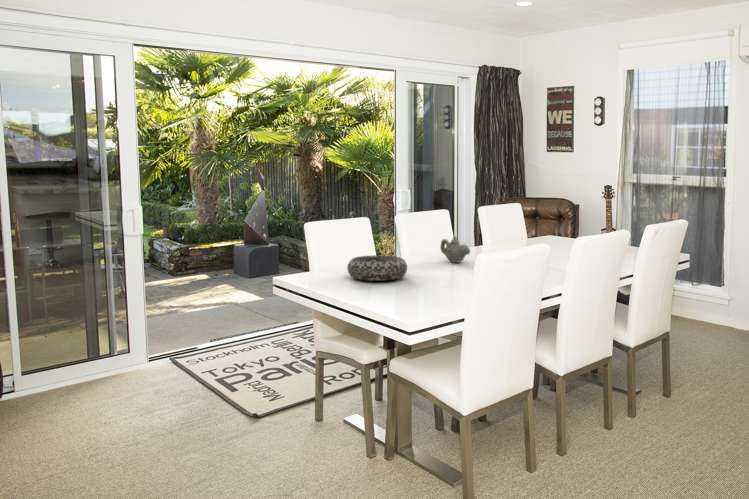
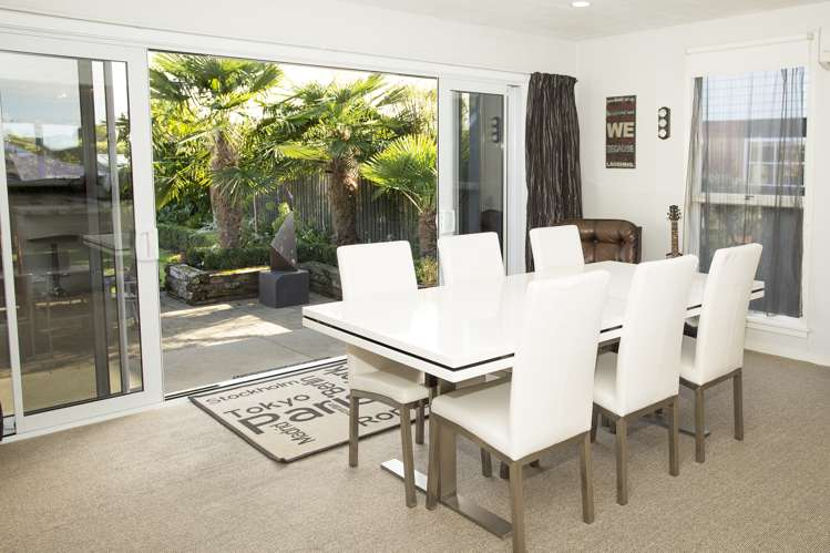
- decorative bowl (377, 268)
- teapot (454, 249)
